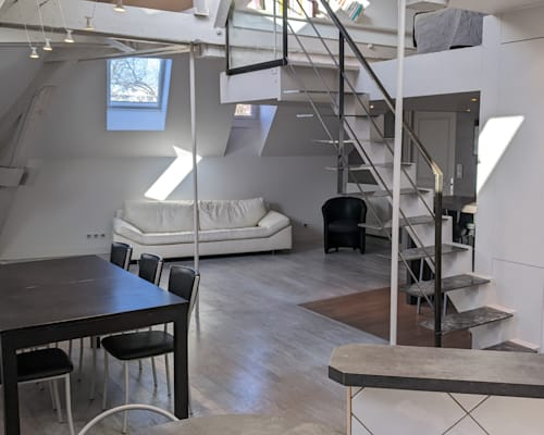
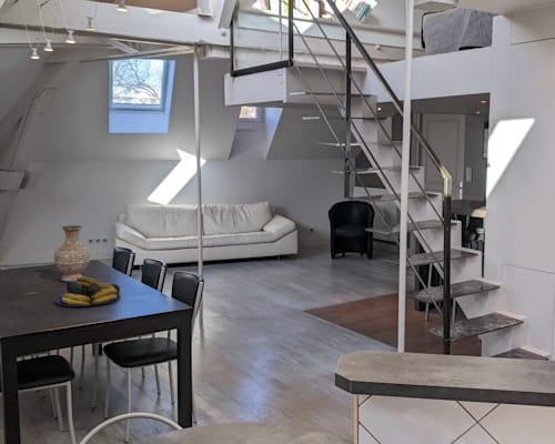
+ fruit bowl (88, 289)
+ vase (71, 253)
